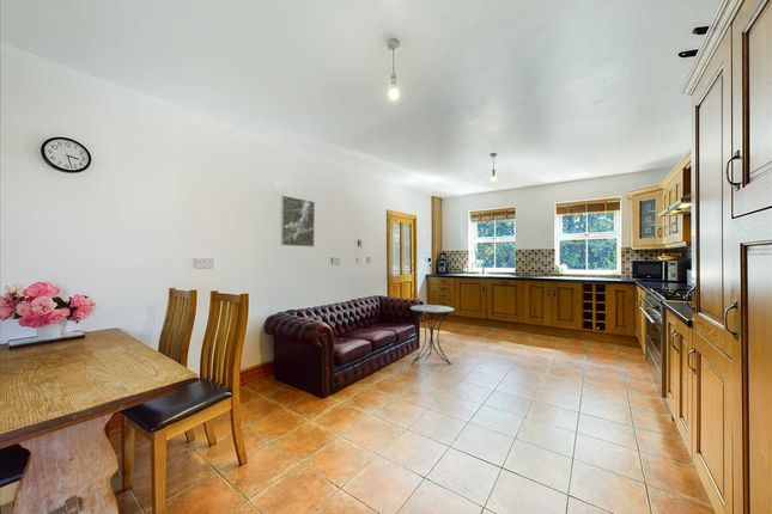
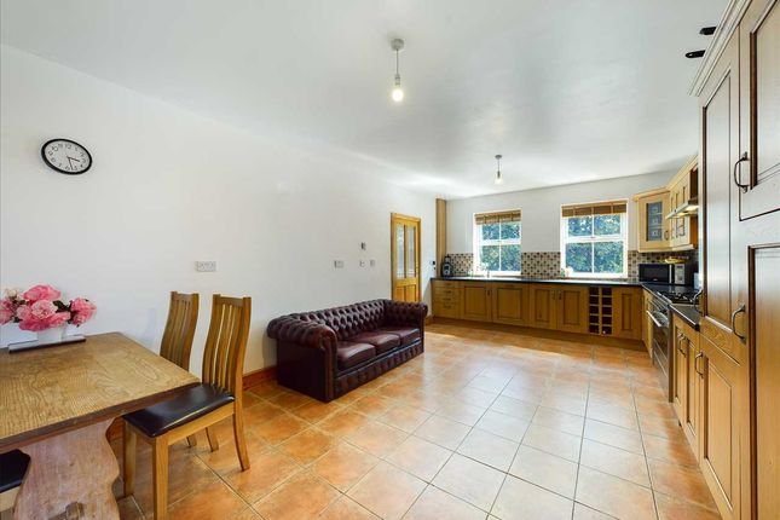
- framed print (298, 222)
- side table (431, 334)
